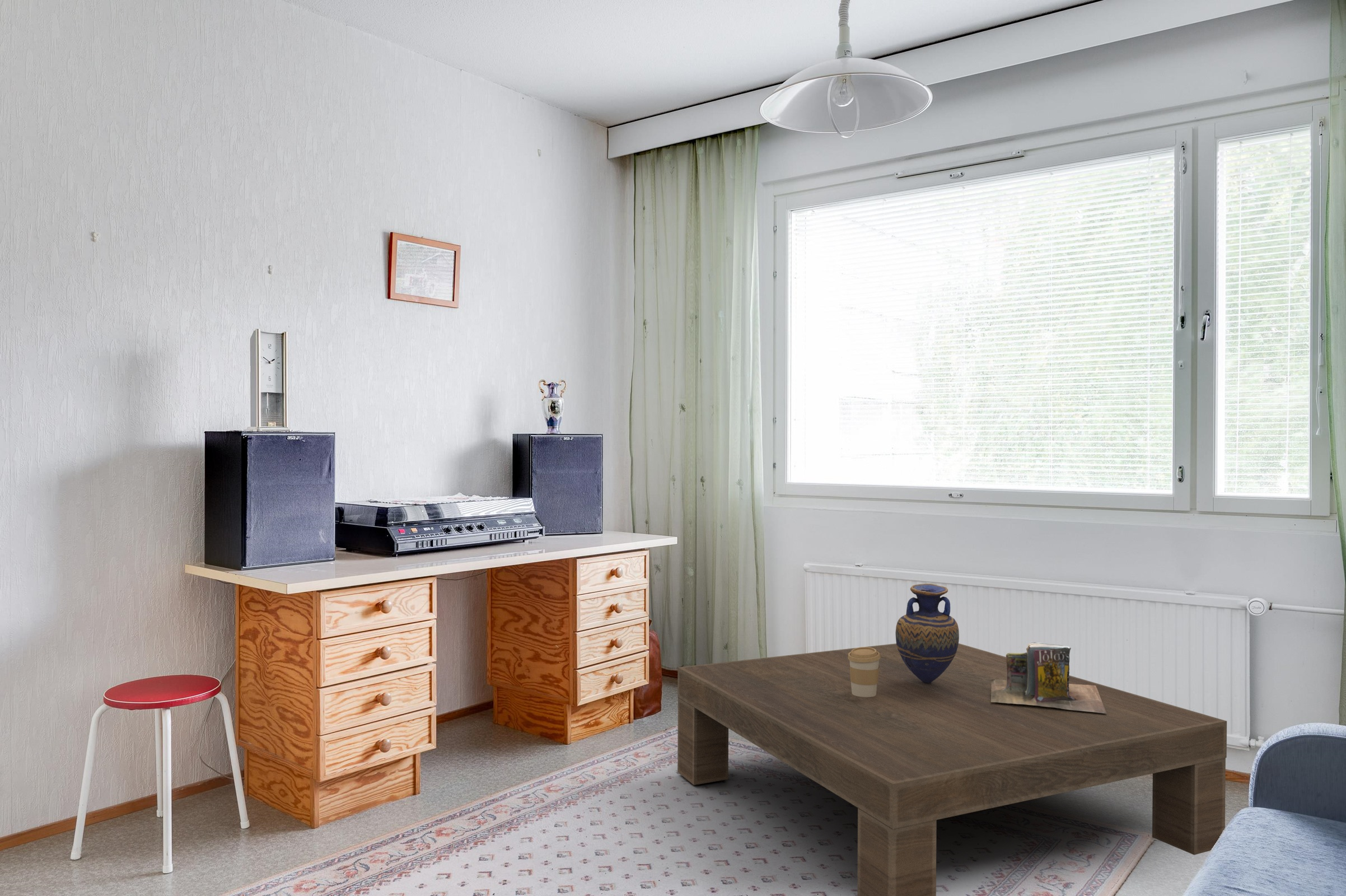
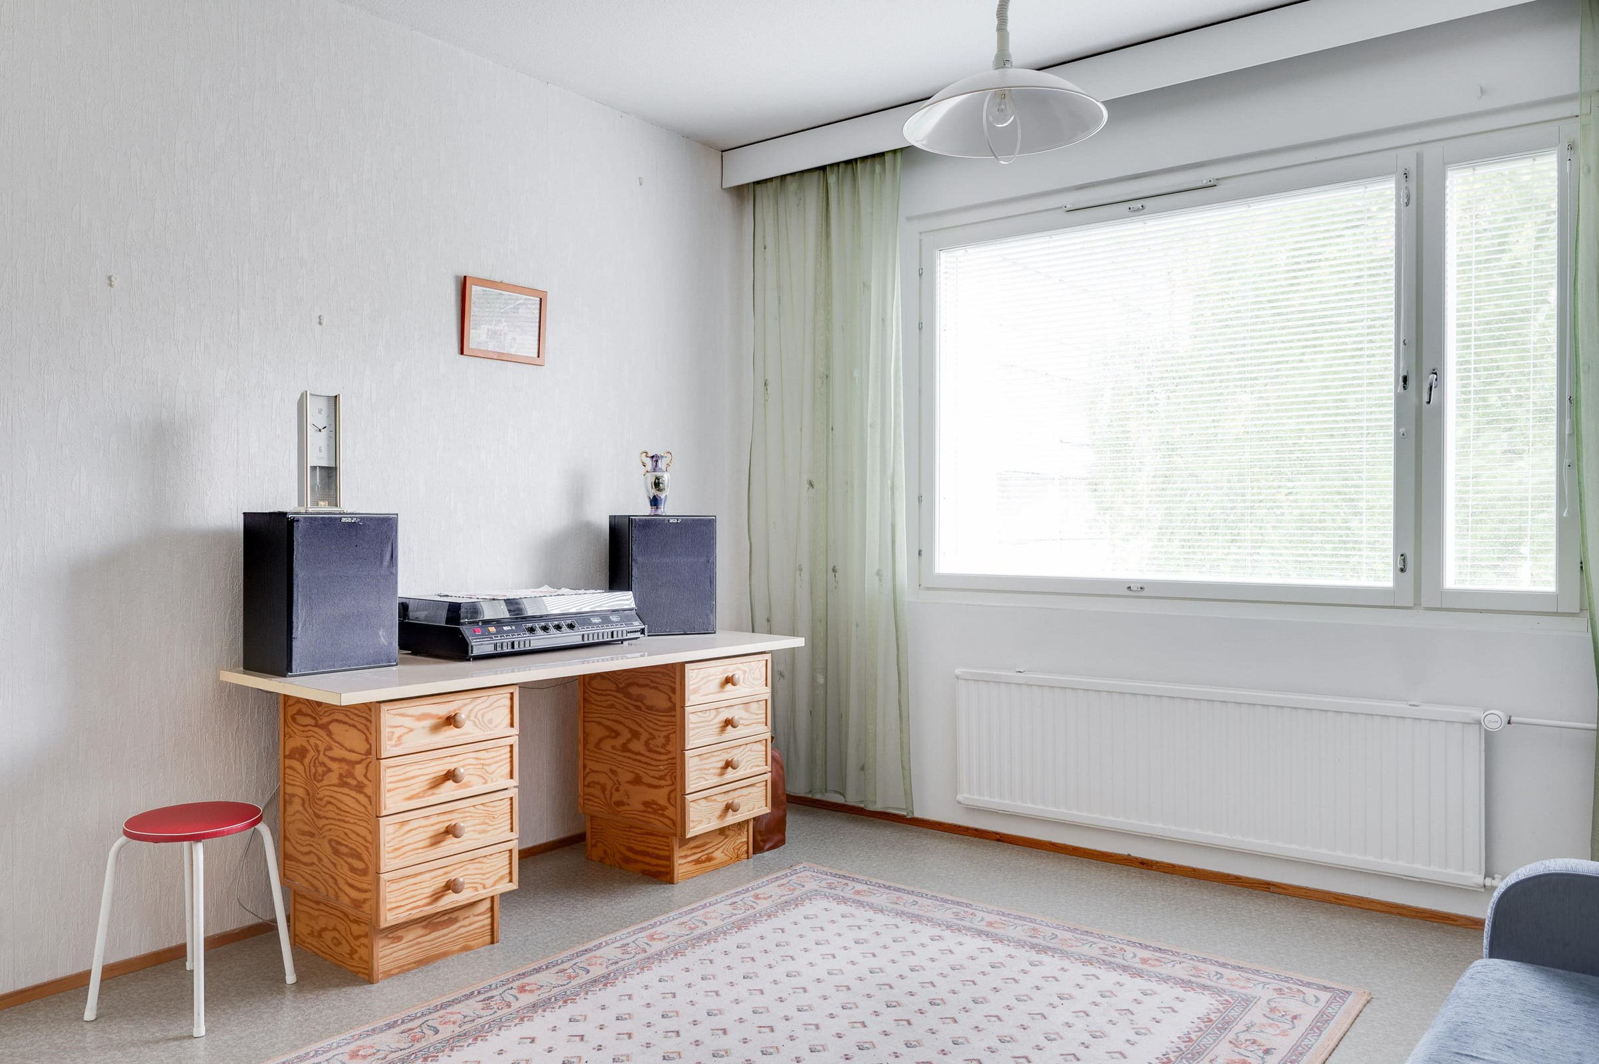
- coffee cup (864, 670)
- vase (927, 634)
- coffee table (924, 749)
- books (1045, 668)
